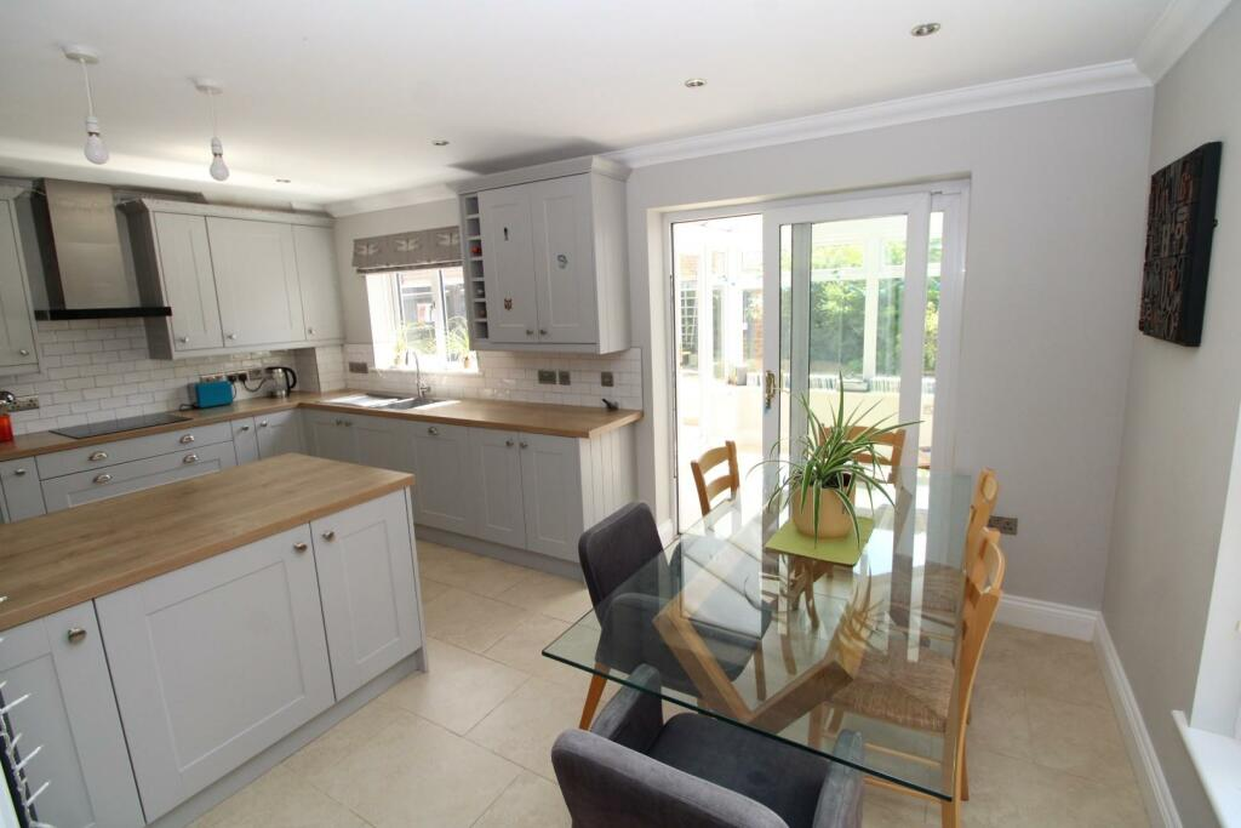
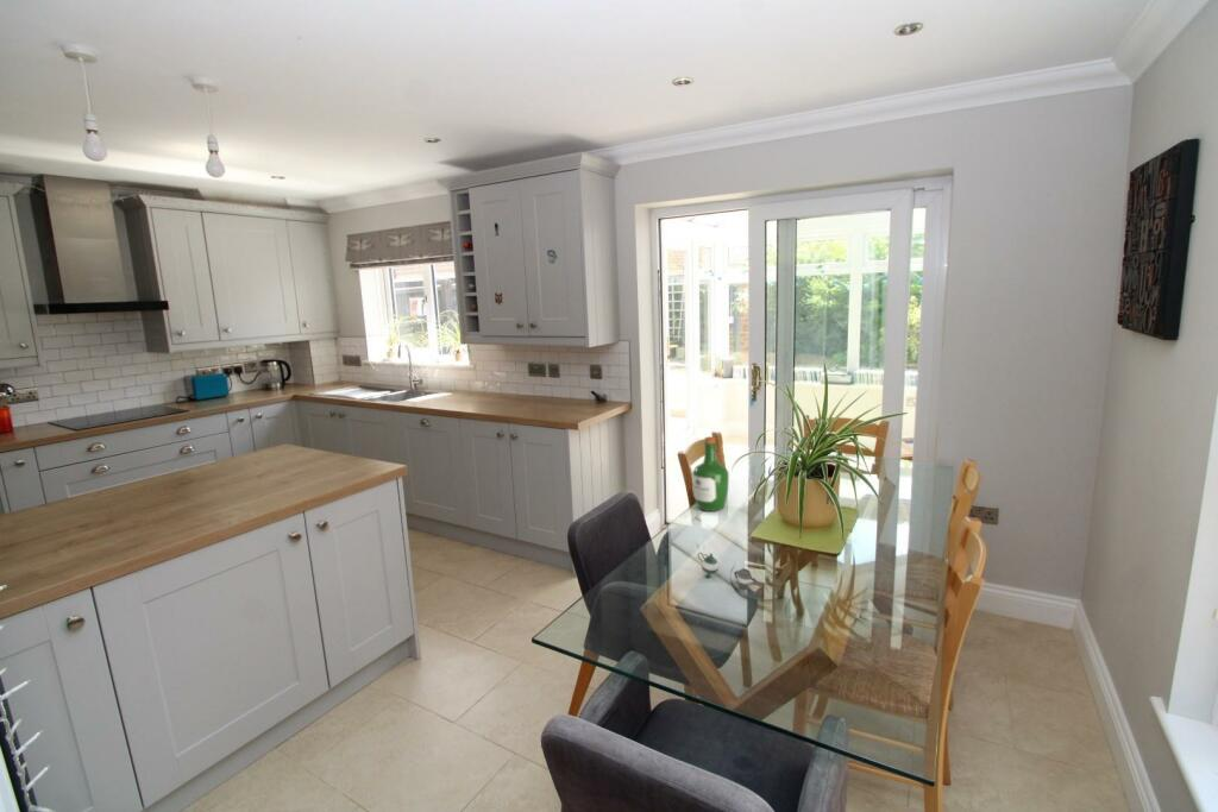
+ teapot (718, 567)
+ wine bottle (710, 472)
